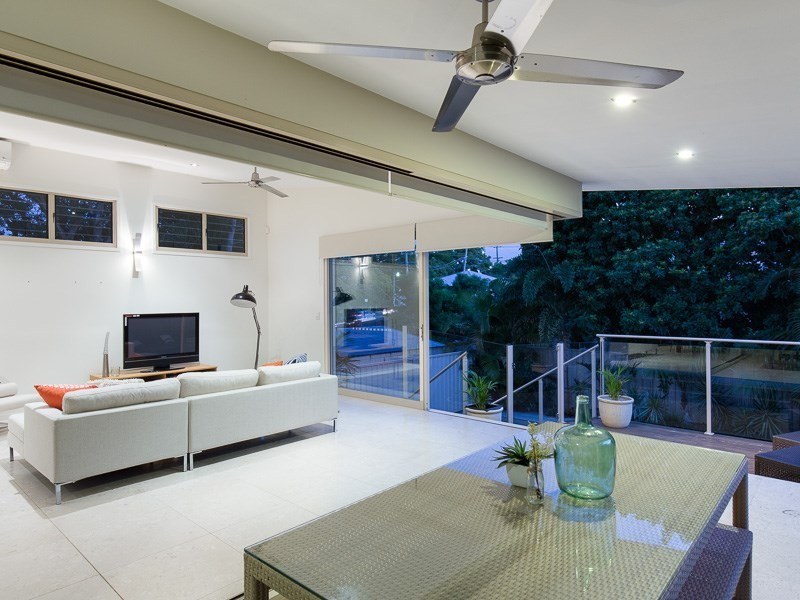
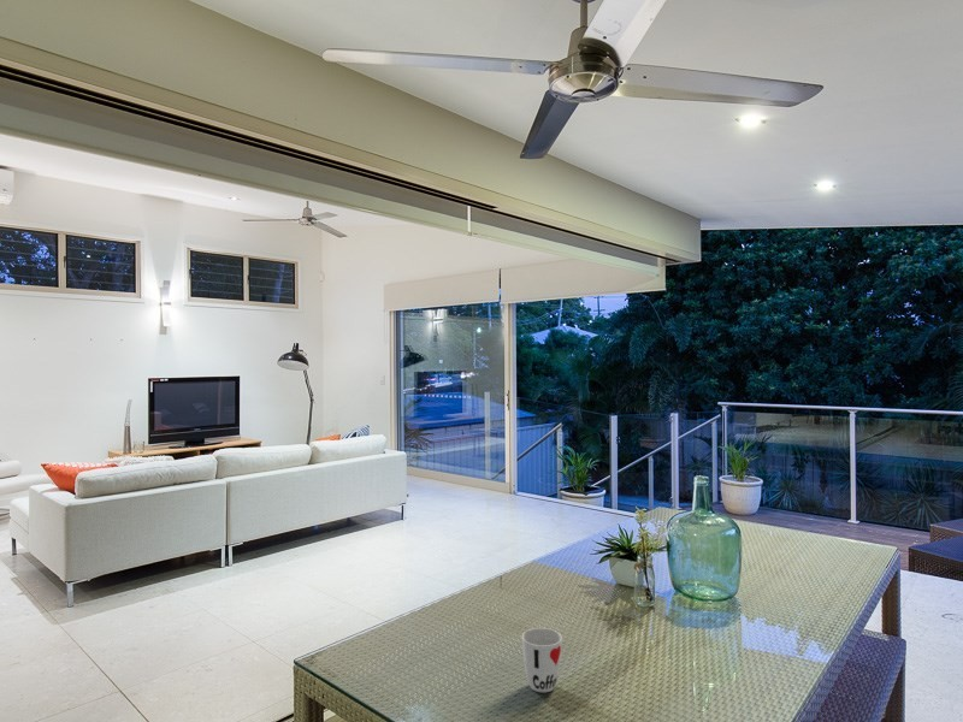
+ cup (542, 661)
